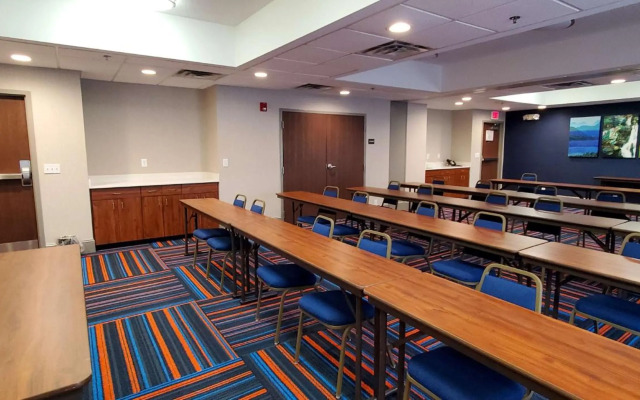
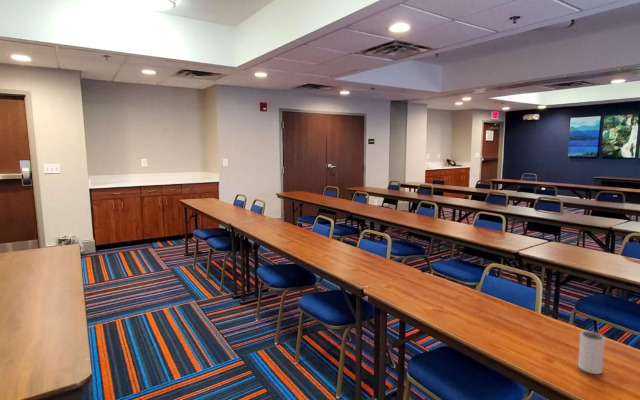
+ mug (592, 350)
